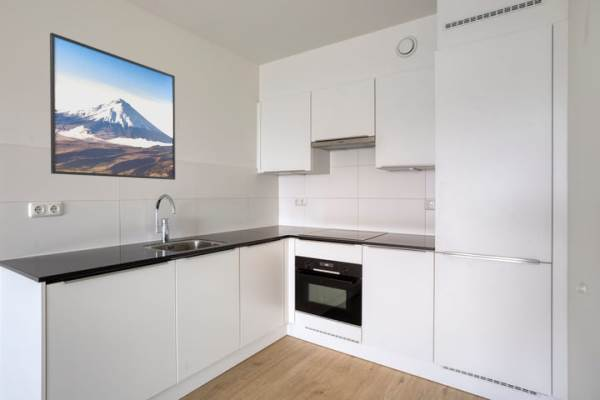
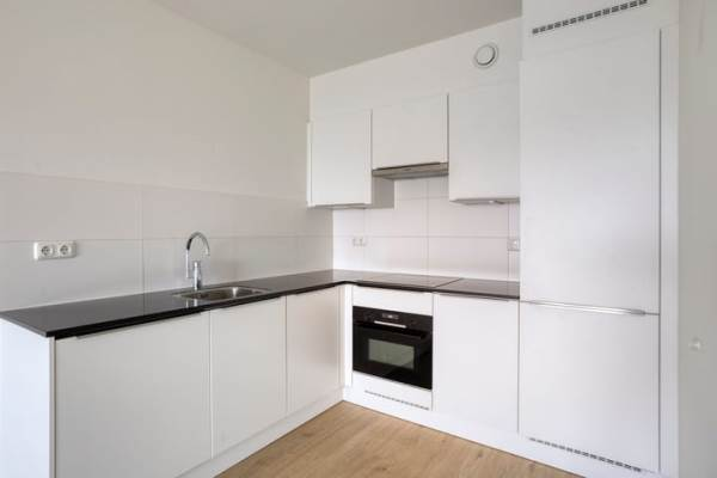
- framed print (122, 117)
